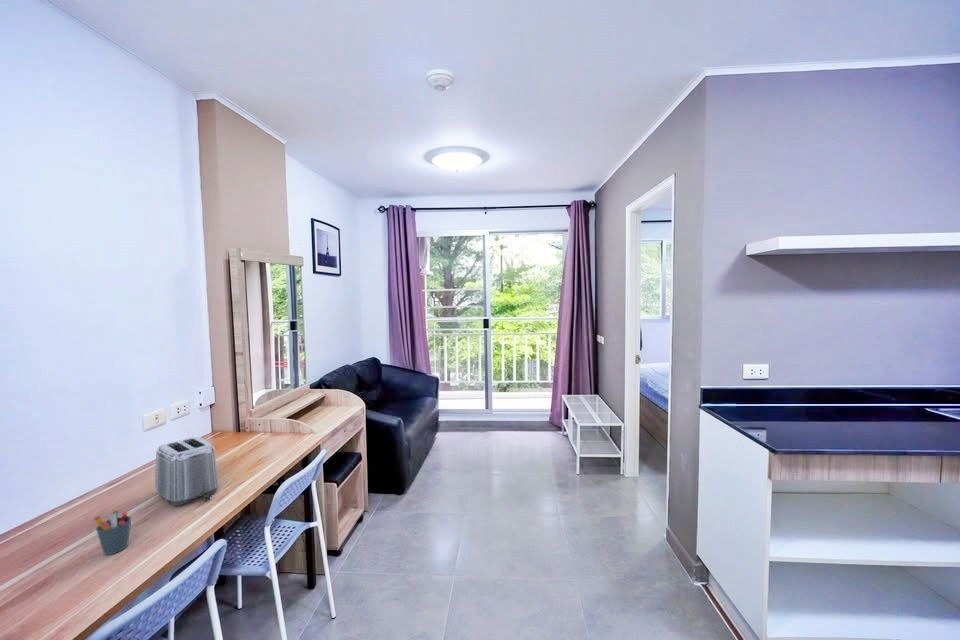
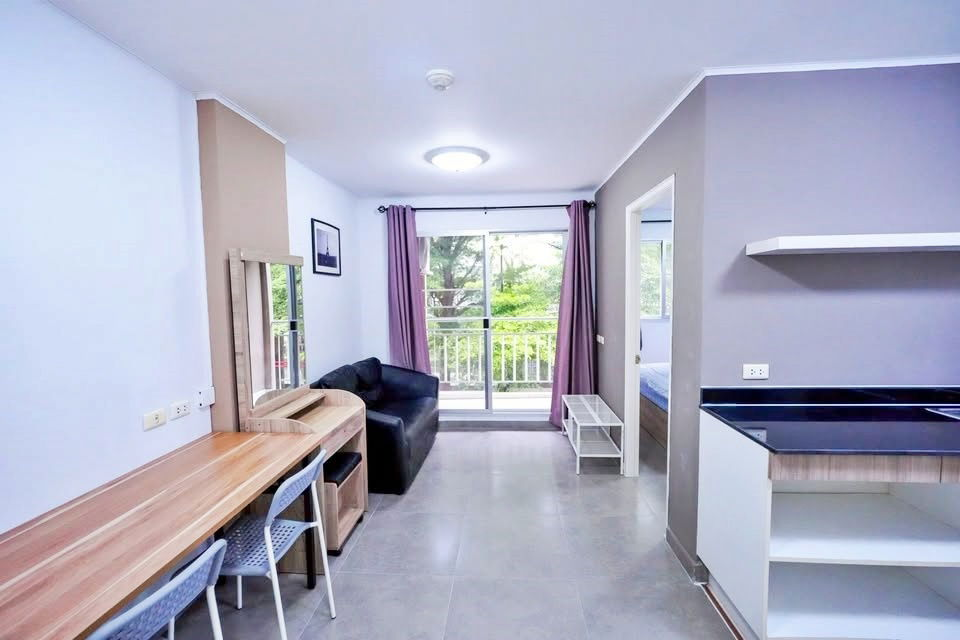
- toaster (186, 469)
- pen holder (113, 529)
